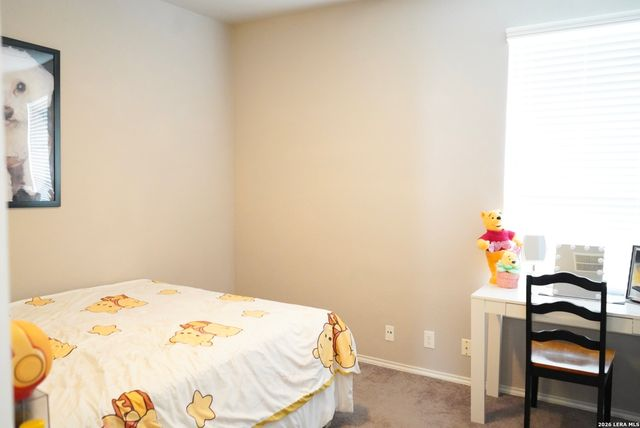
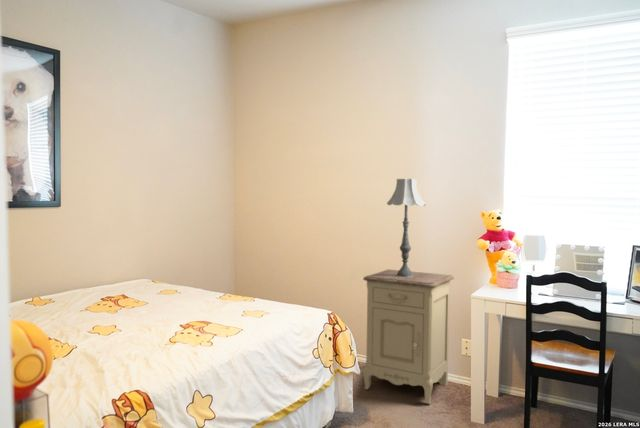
+ table lamp (405, 227)
+ nightstand (405, 332)
